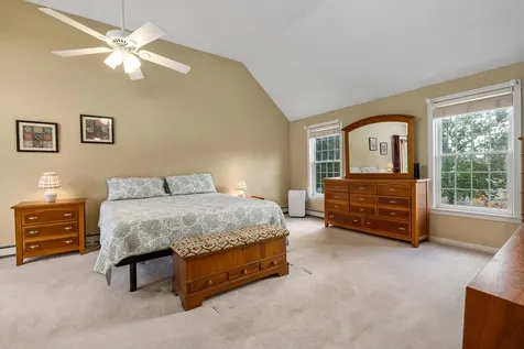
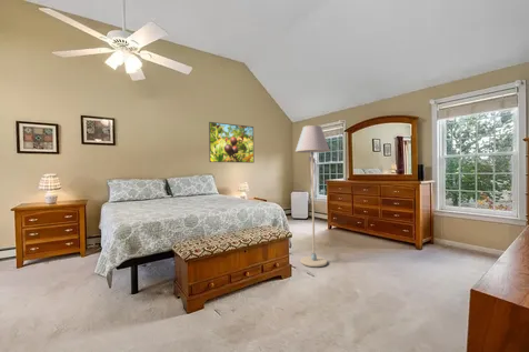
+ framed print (232, 143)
+ floor lamp (312, 194)
